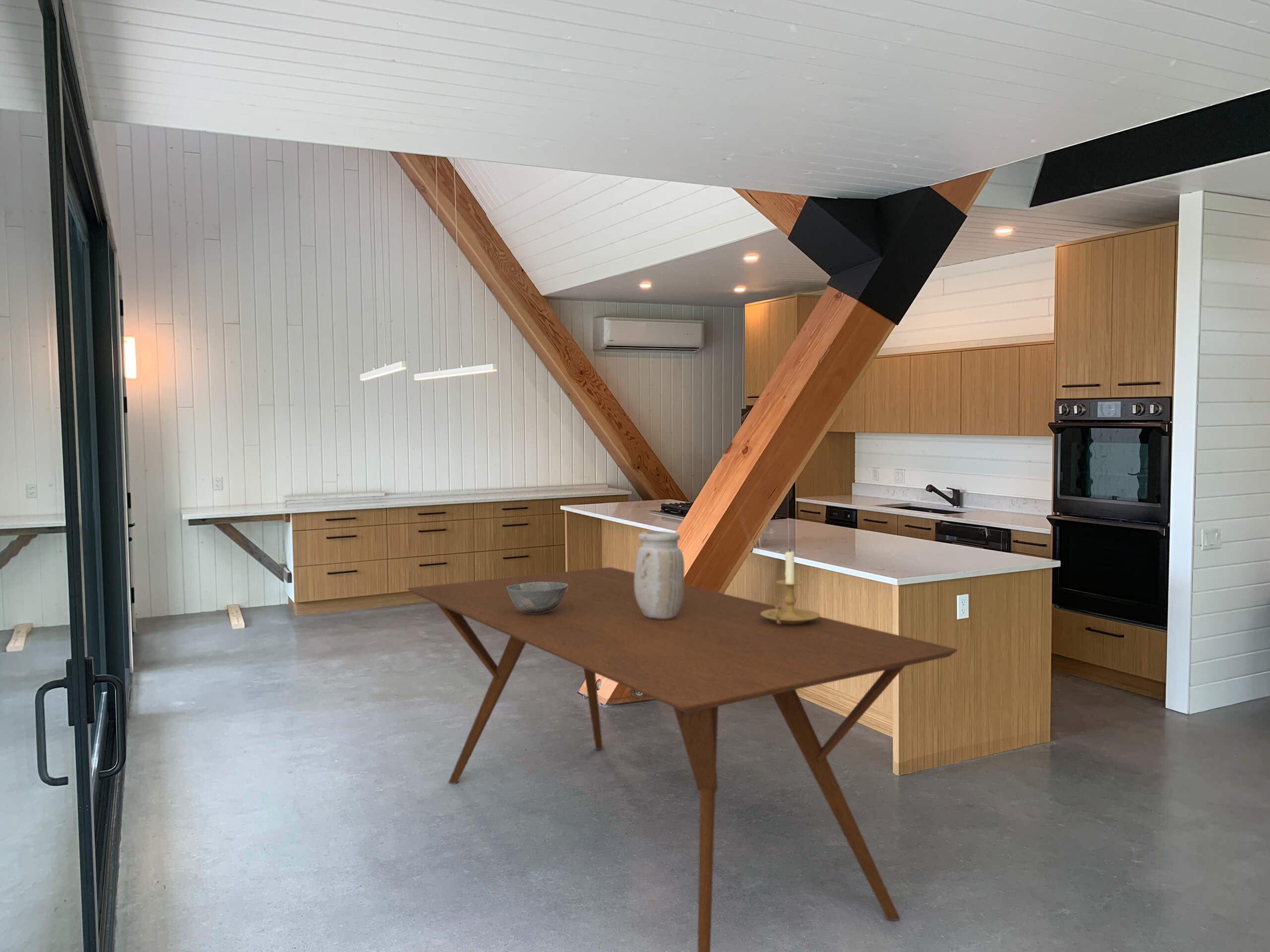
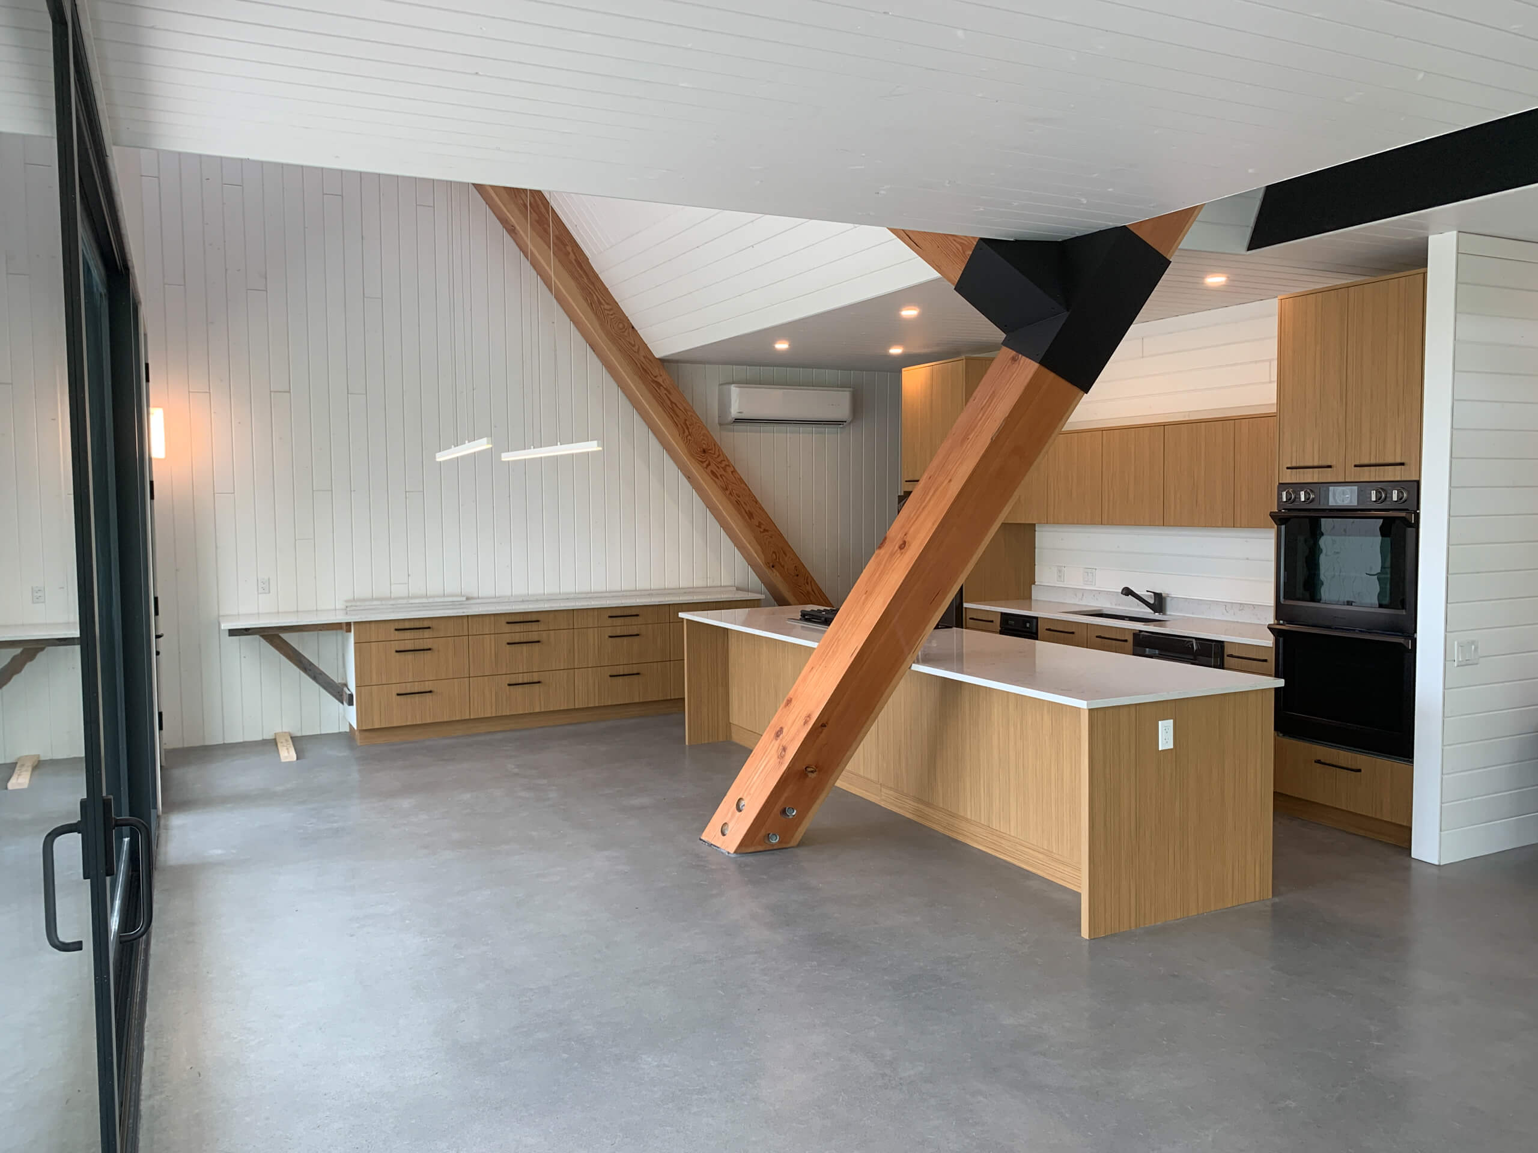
- candle holder (790, 585)
- dining table (648, 696)
- vase (659, 574)
- bowl (537, 598)
